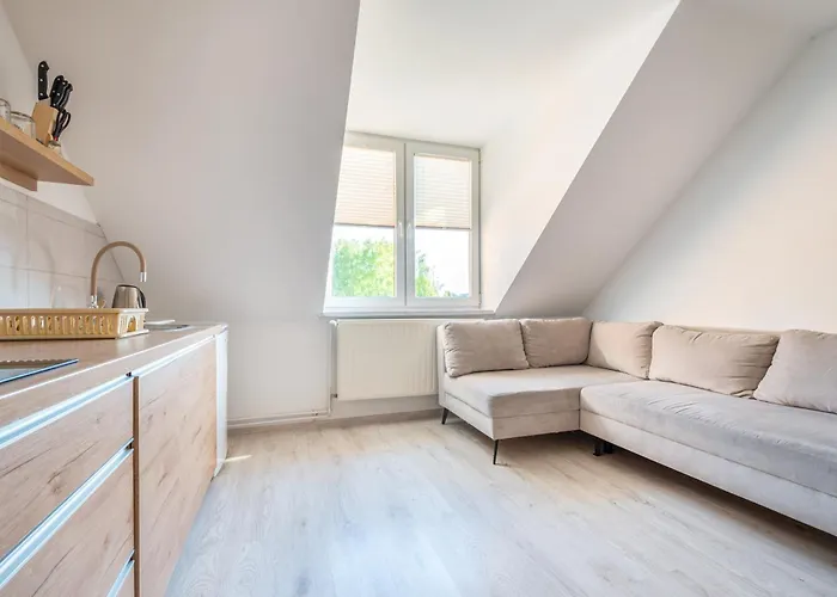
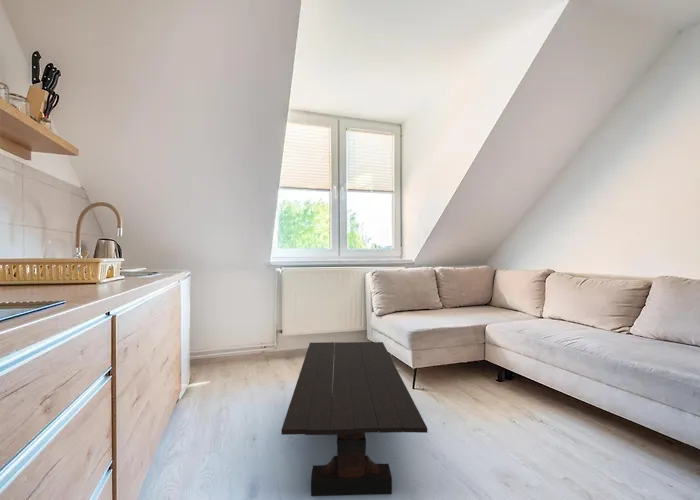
+ coffee table (349, 406)
